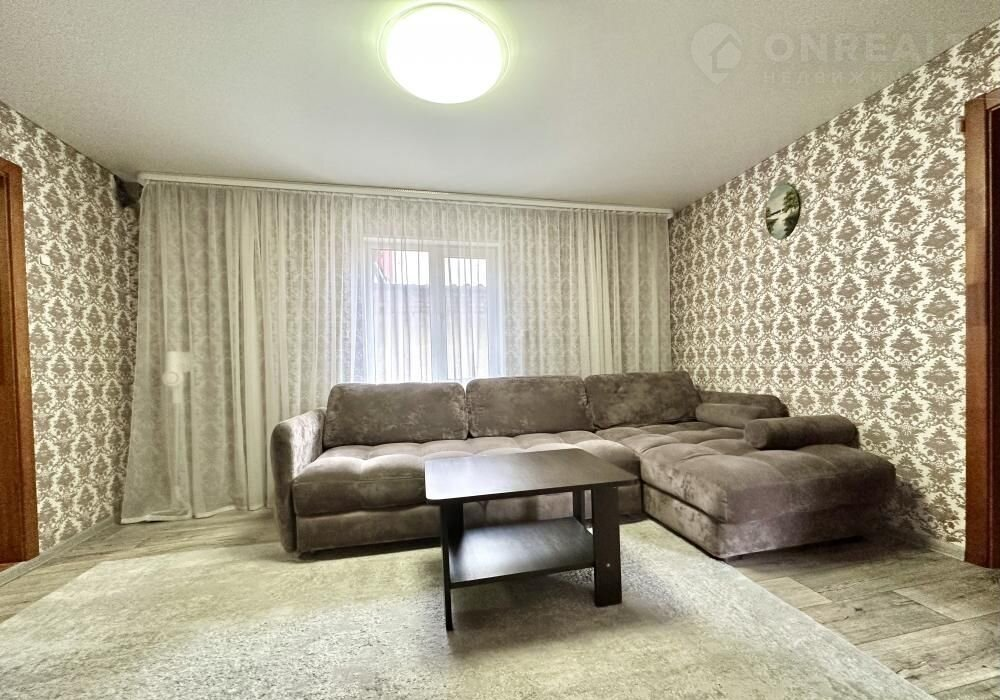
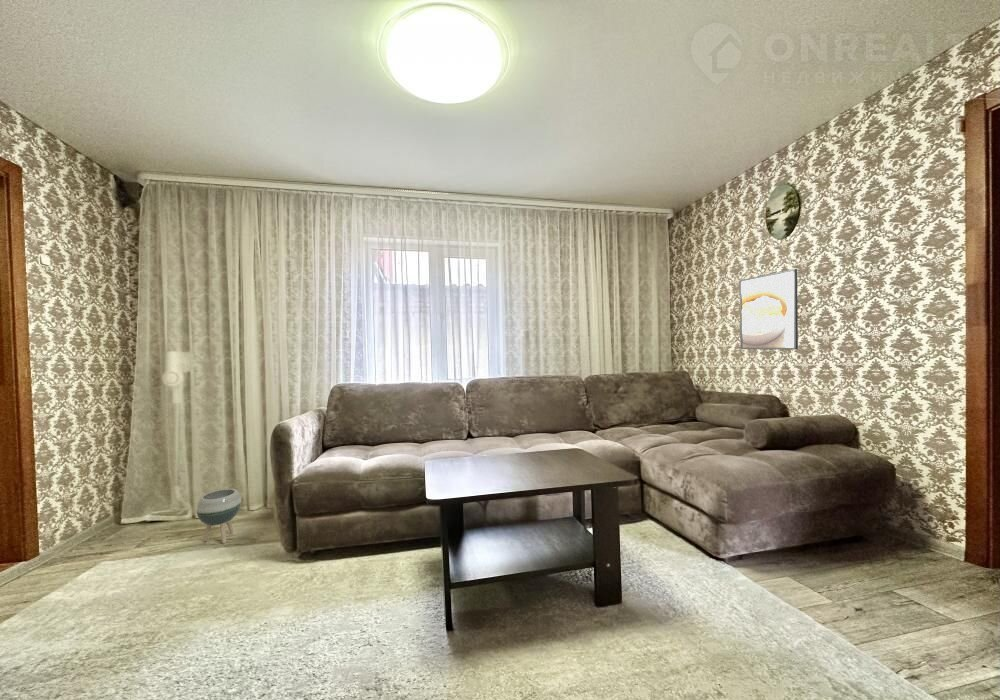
+ planter (219, 516)
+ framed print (766, 312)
